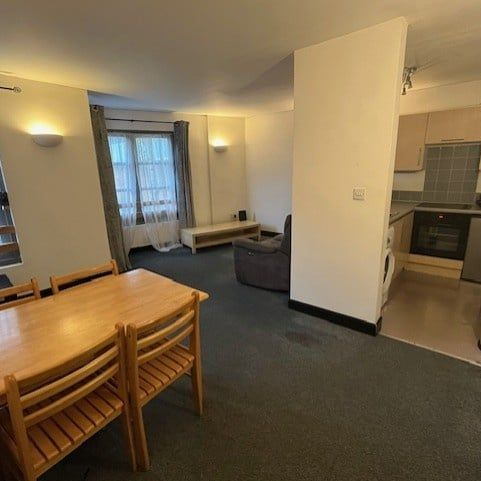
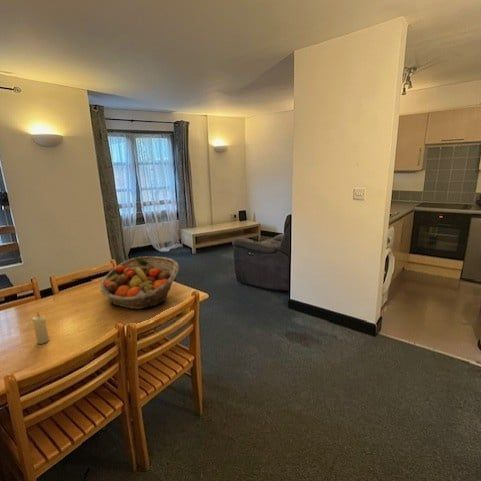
+ candle (40, 326)
+ fruit basket (140, 281)
